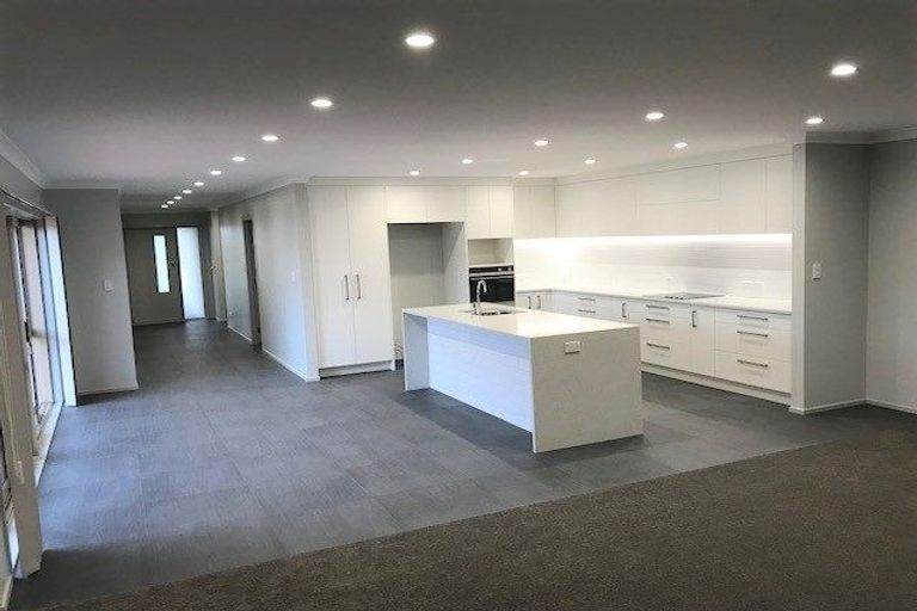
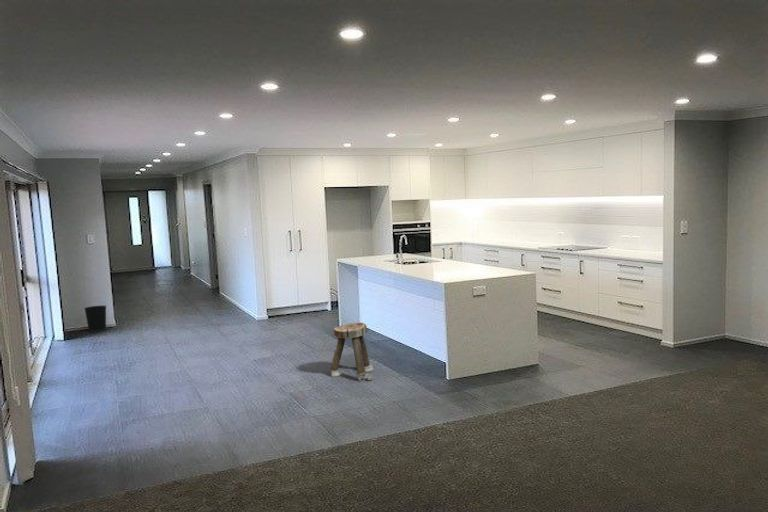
+ wastebasket (96, 318)
+ stool (353, 348)
